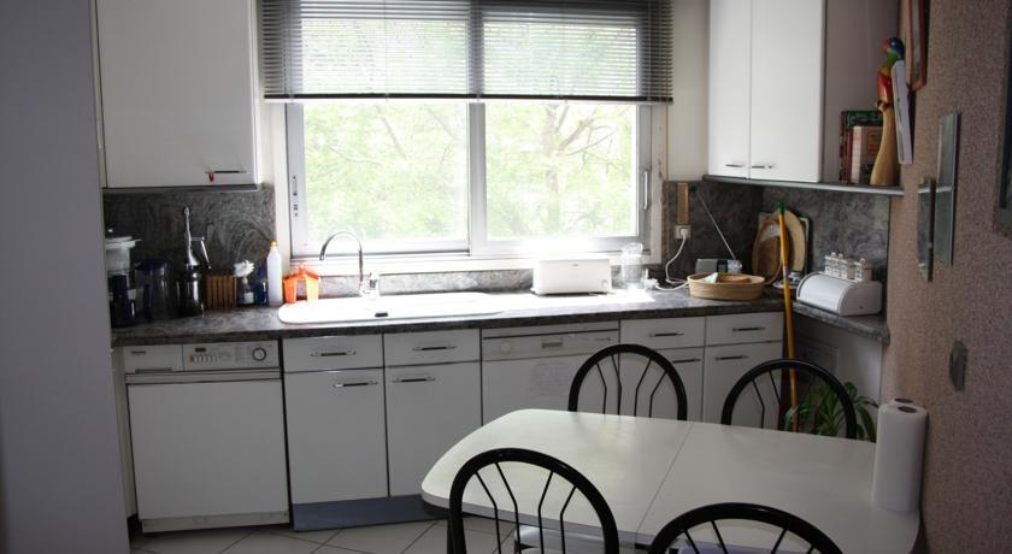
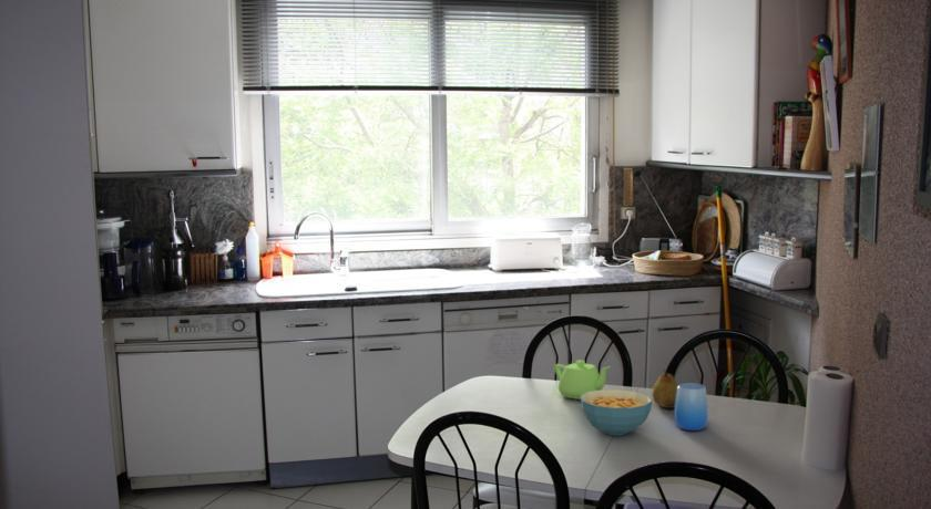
+ teapot (582, 378)
+ cereal bowl (615, 415)
+ cup (690, 406)
+ fruit (666, 386)
